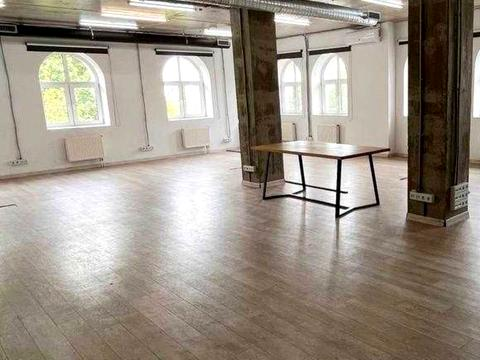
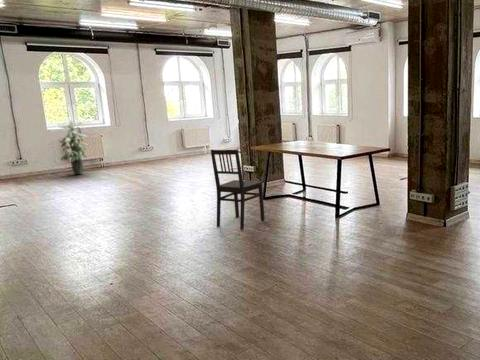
+ dining chair (237, 185)
+ indoor plant (73, 146)
